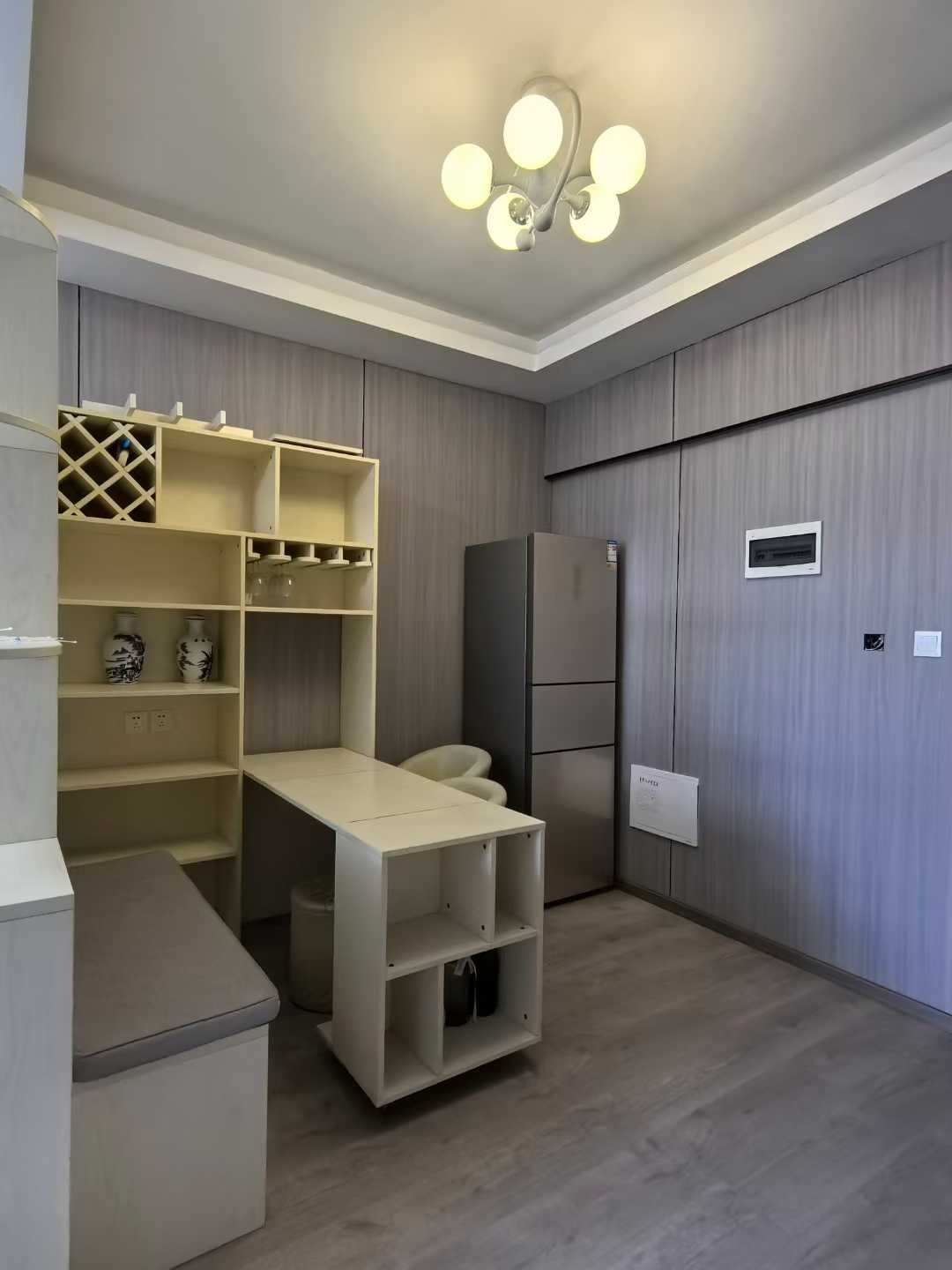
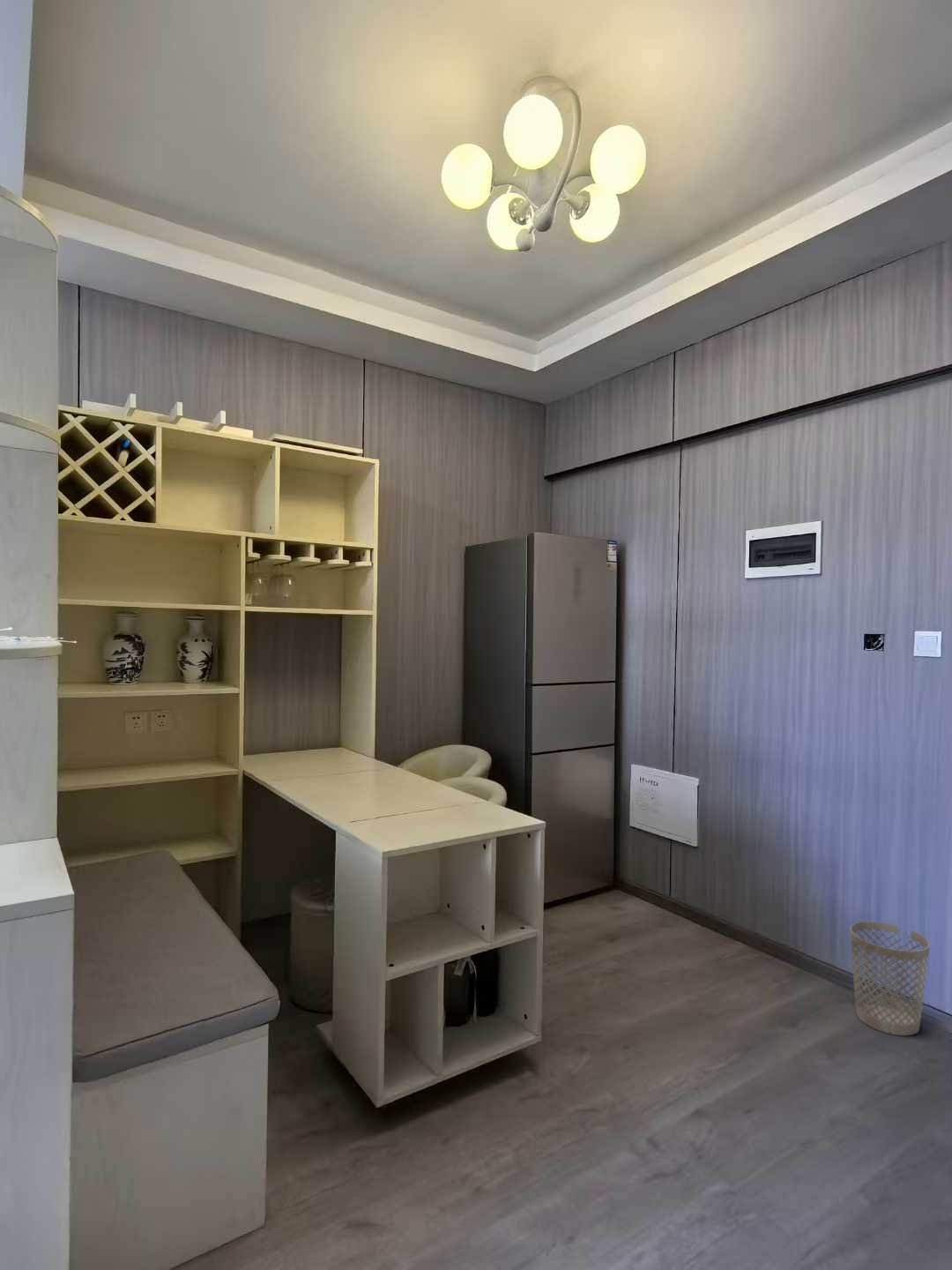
+ wastebasket (888, 978)
